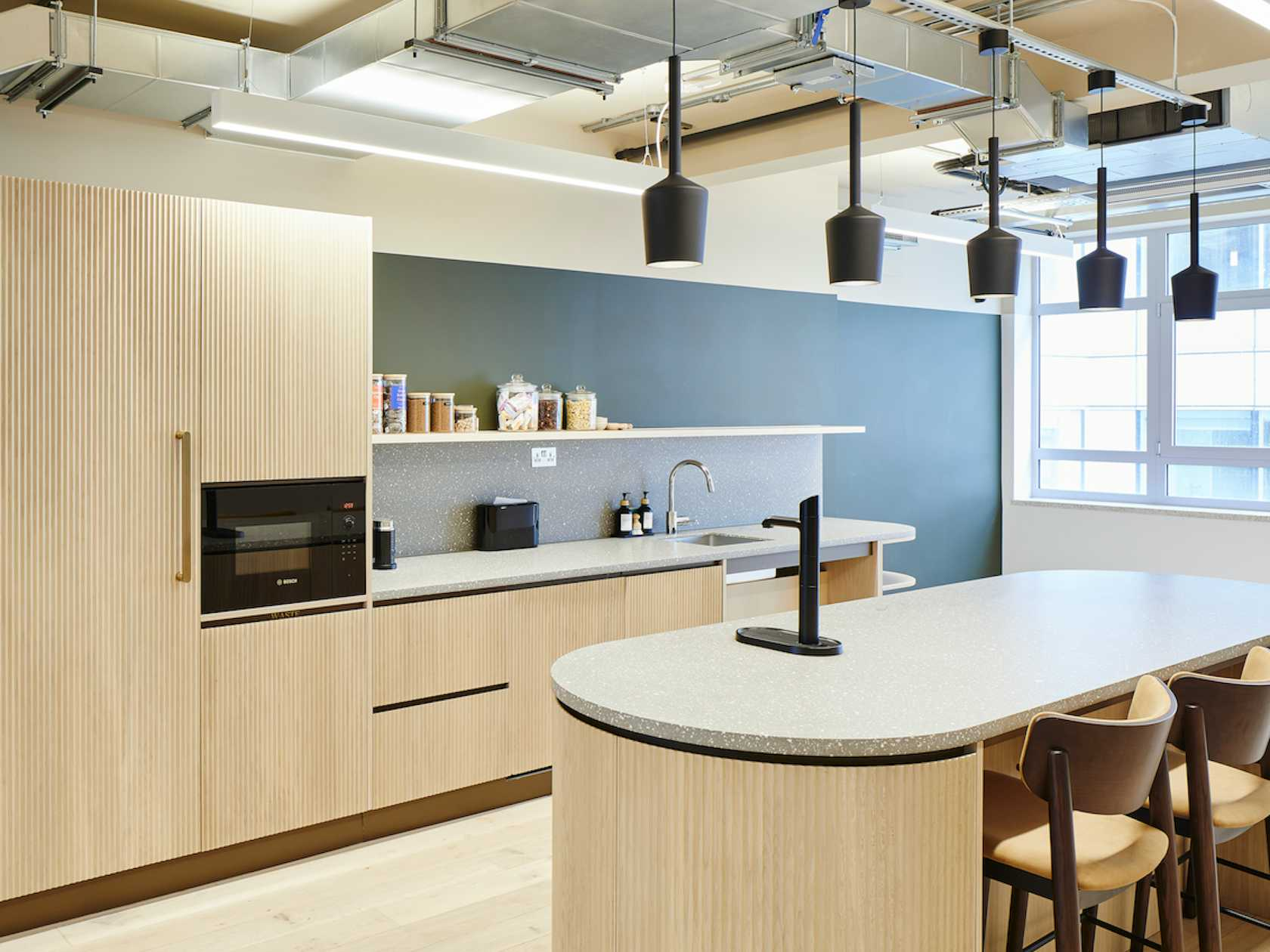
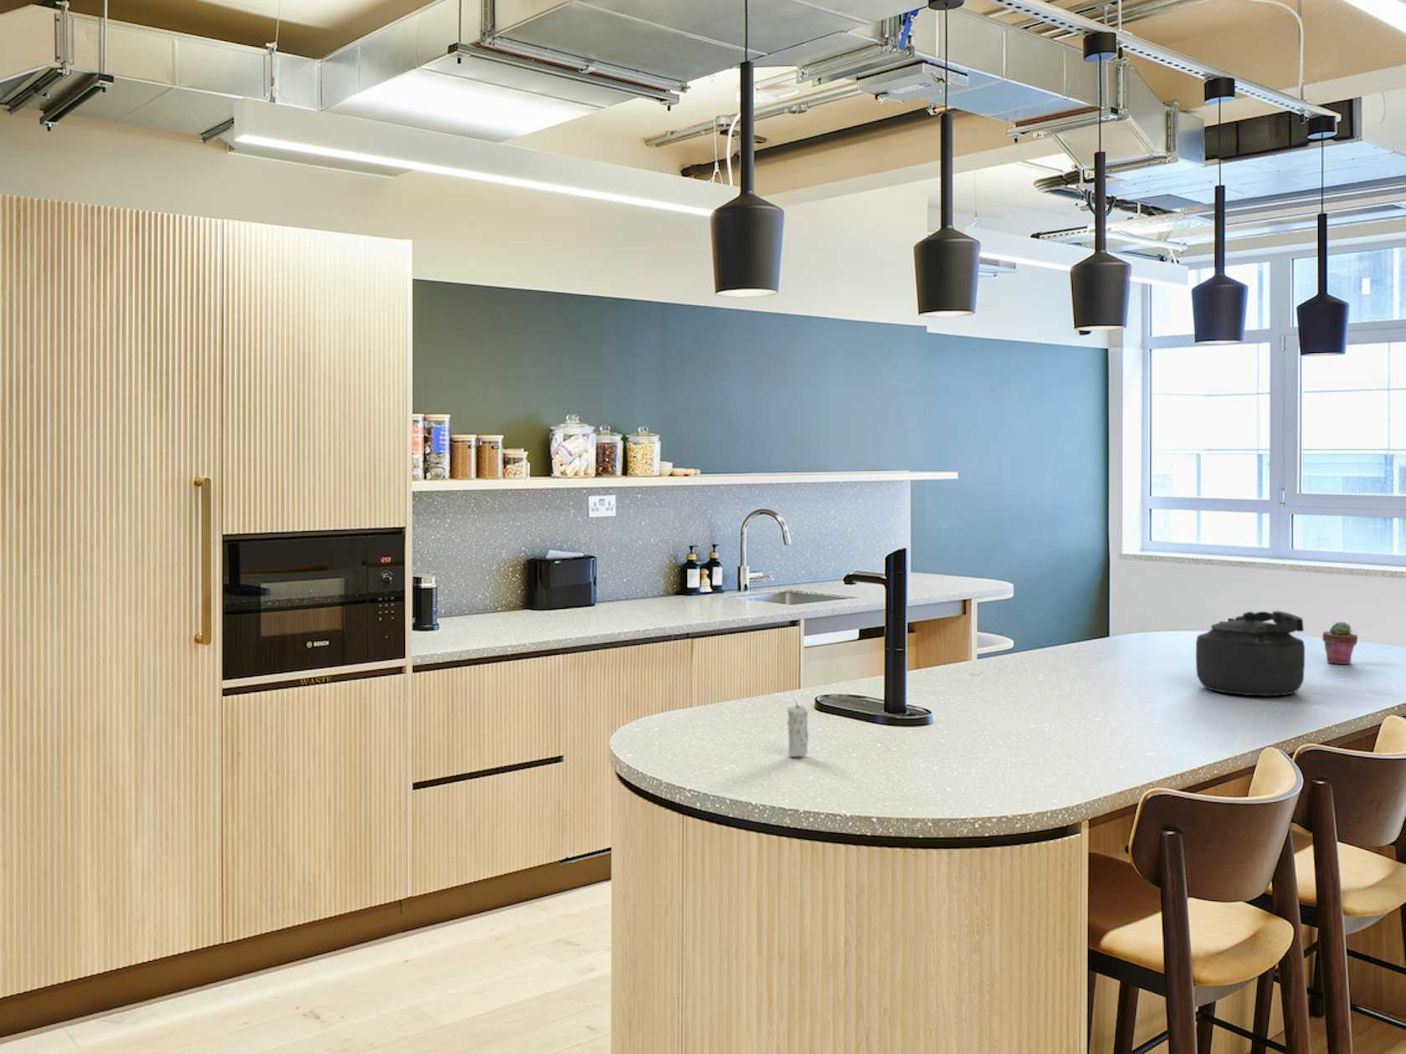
+ potted succulent (1340, 642)
+ kettle (1250, 650)
+ candle (797, 725)
